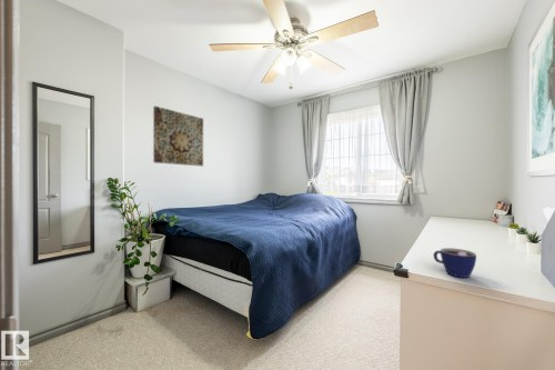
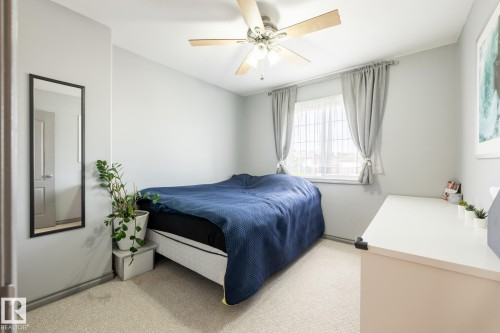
- wall art (180, 138)
- cup (452, 261)
